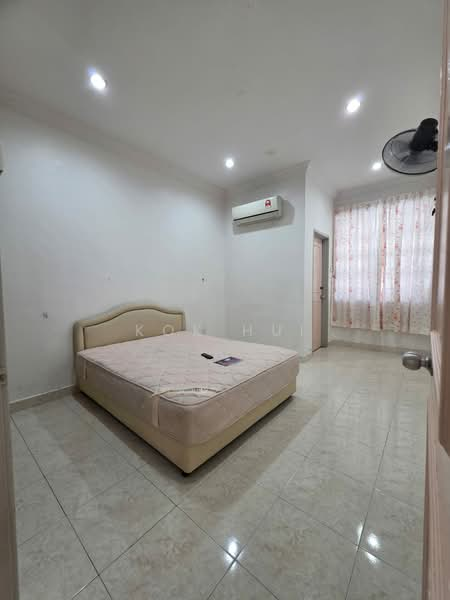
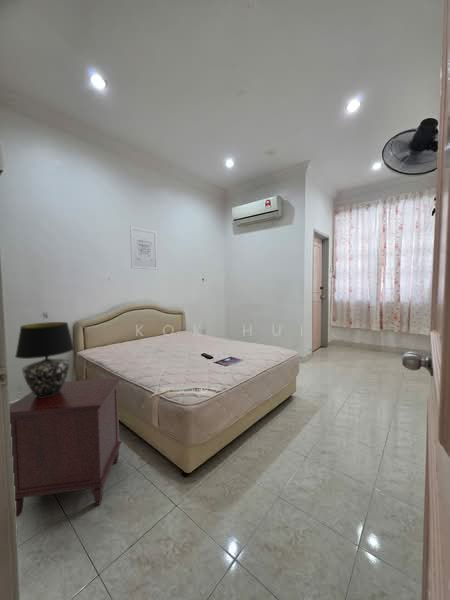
+ nightstand (71, 438)
+ table lamp (46, 359)
+ wall art (144, 249)
